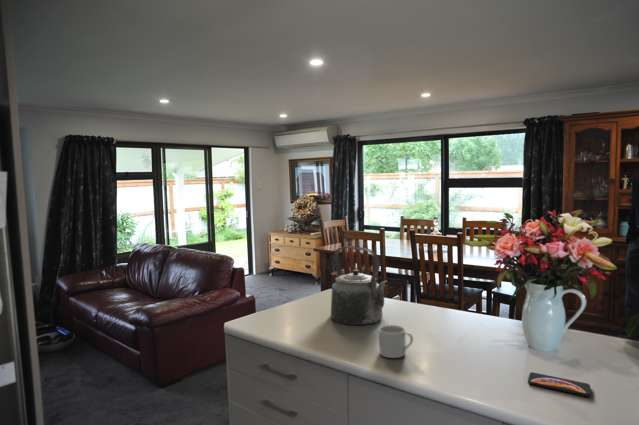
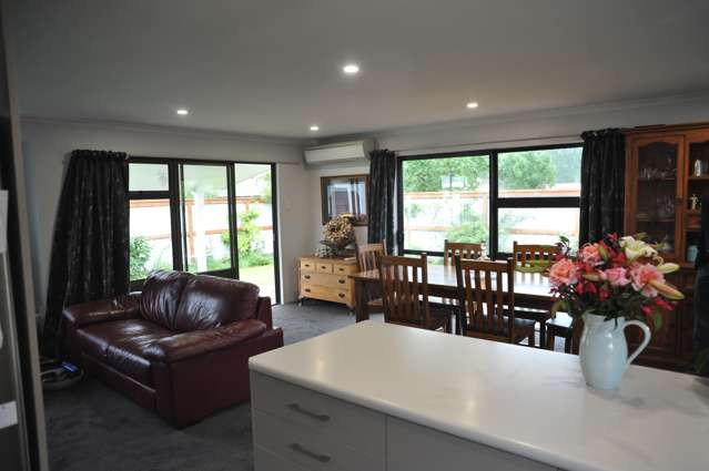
- smartphone (558, 383)
- mug (396, 342)
- kettle (359, 283)
